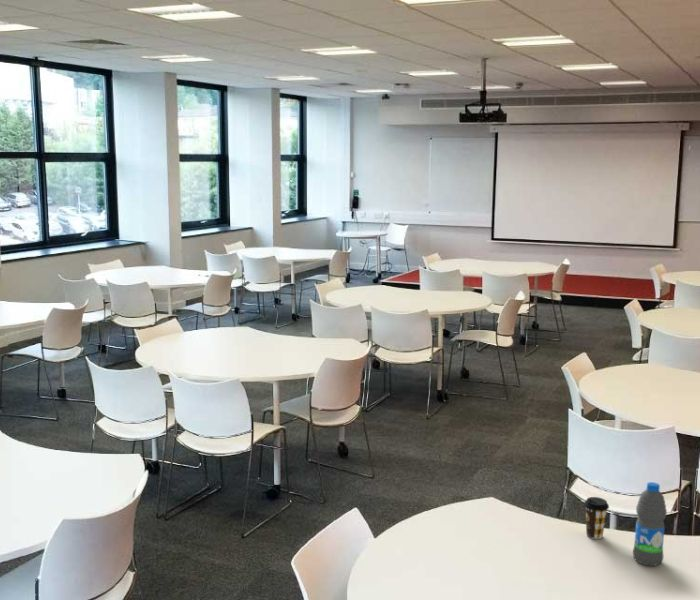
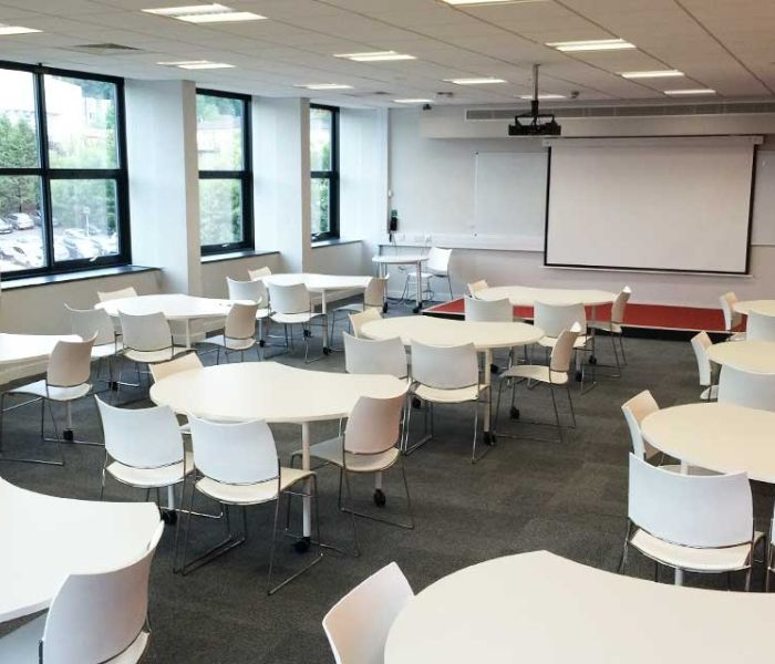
- coffee cup (595, 518)
- water bottle (650, 522)
